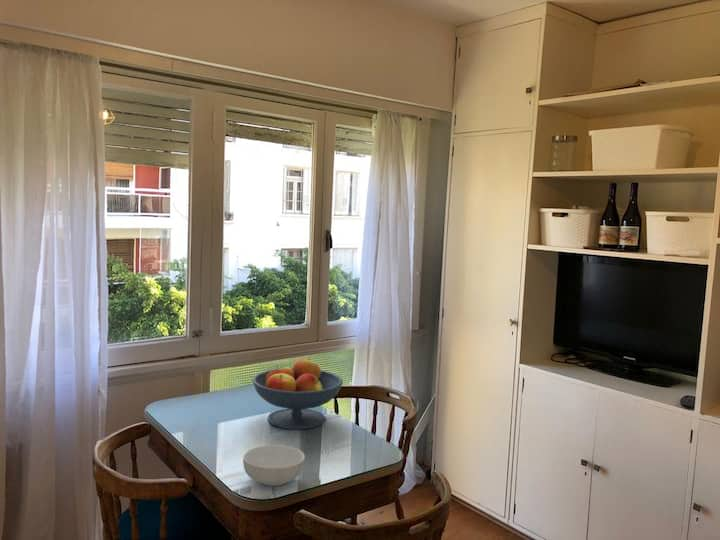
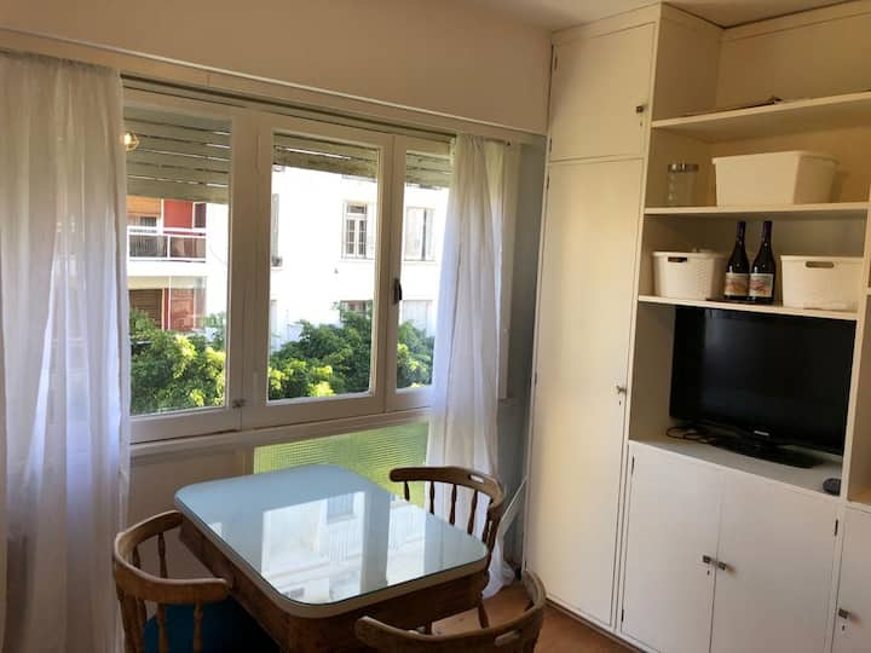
- fruit bowl (297, 392)
- cereal bowl (273, 467)
